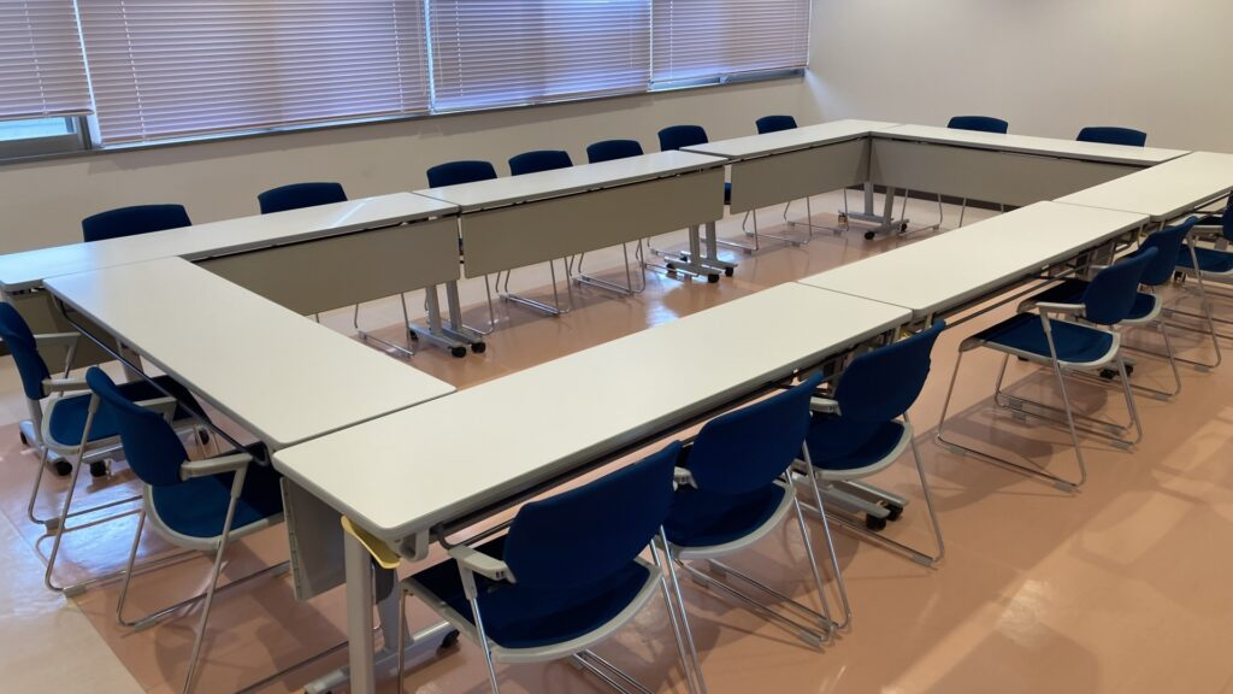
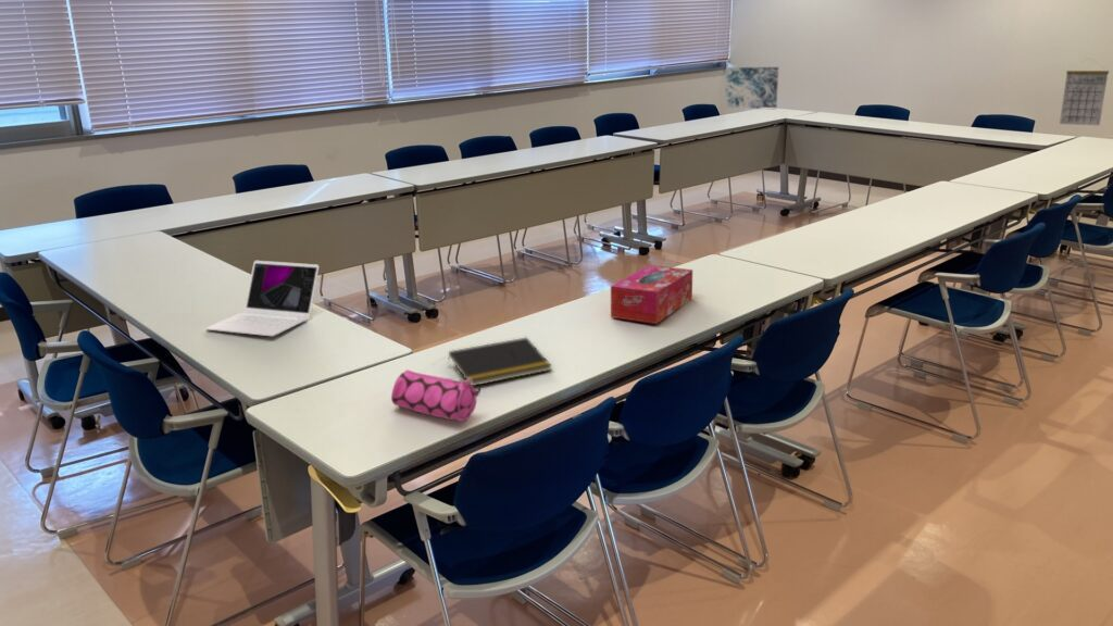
+ notepad (500, 360)
+ pencil case (434, 393)
+ tissue box (652, 292)
+ calendar (1084, 91)
+ laptop (263, 293)
+ wall art (751, 87)
